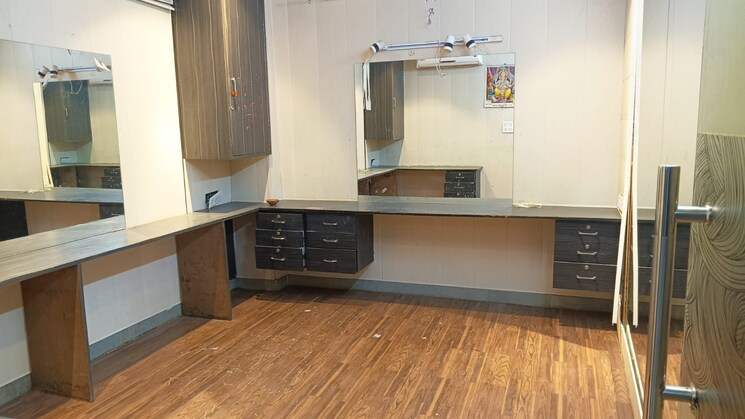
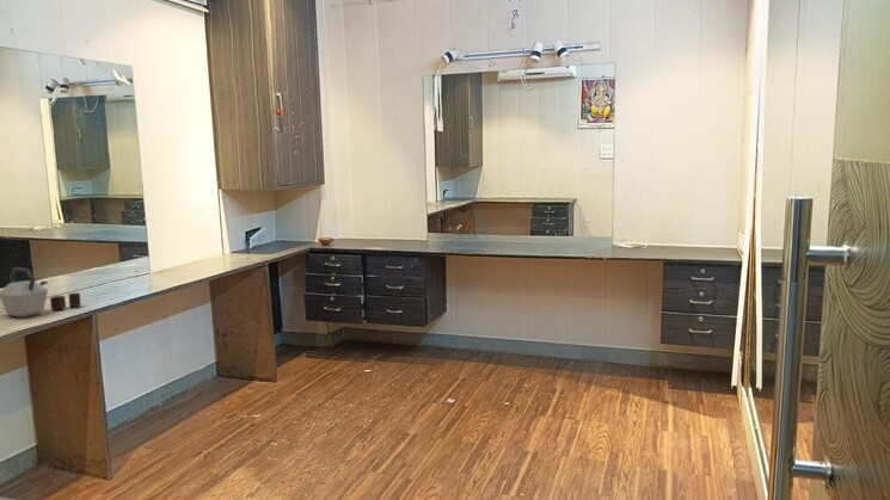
+ kettle (43, 288)
